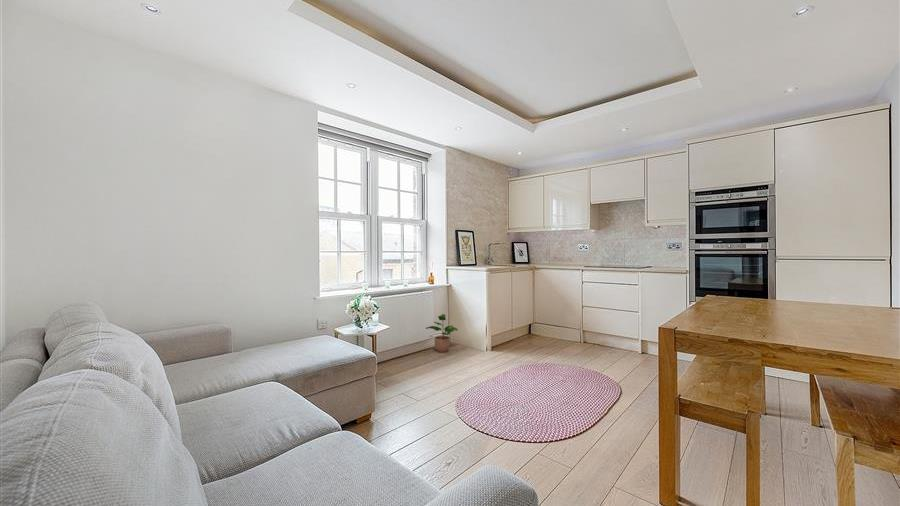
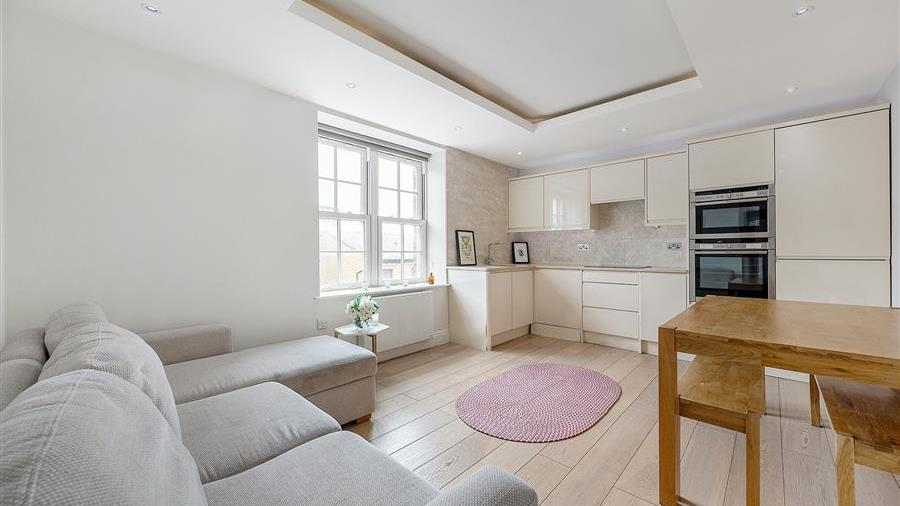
- potted plant (442, 331)
